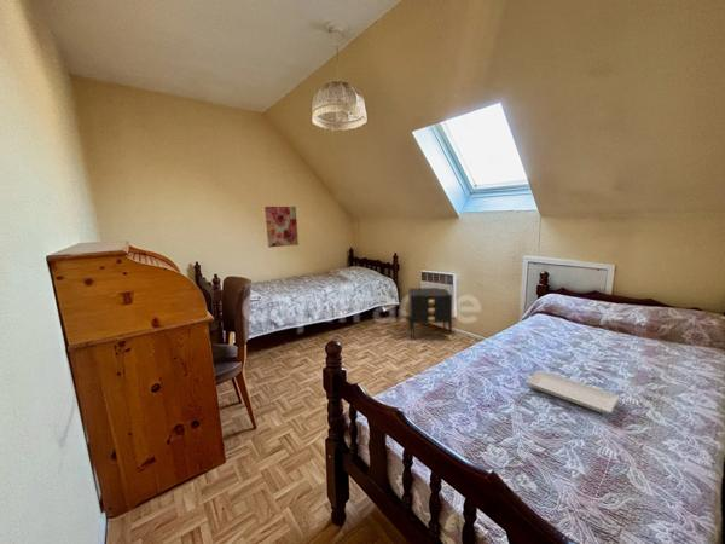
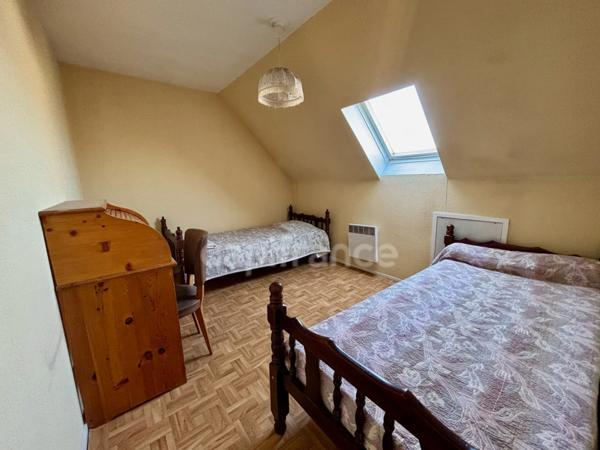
- wall art (282, 226)
- nightstand (429, 312)
- tray (569, 390)
